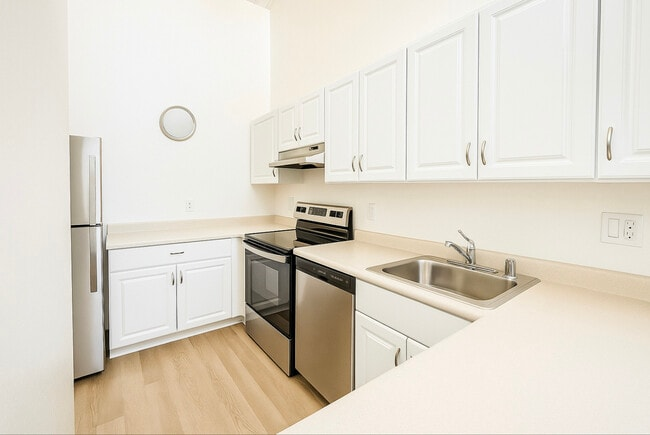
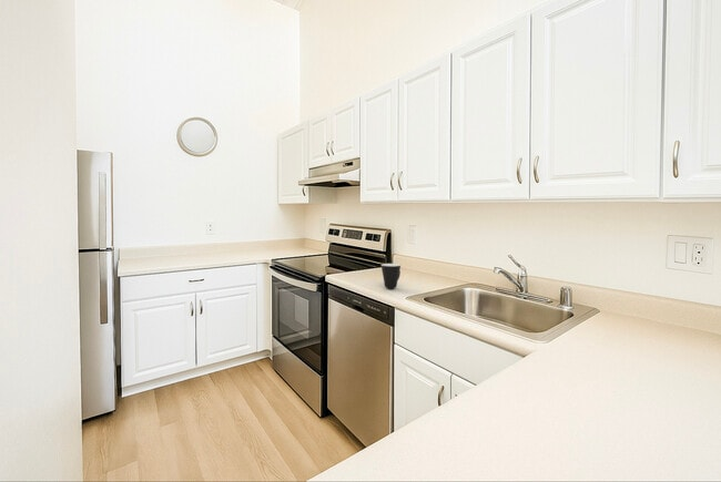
+ mug (392, 276)
